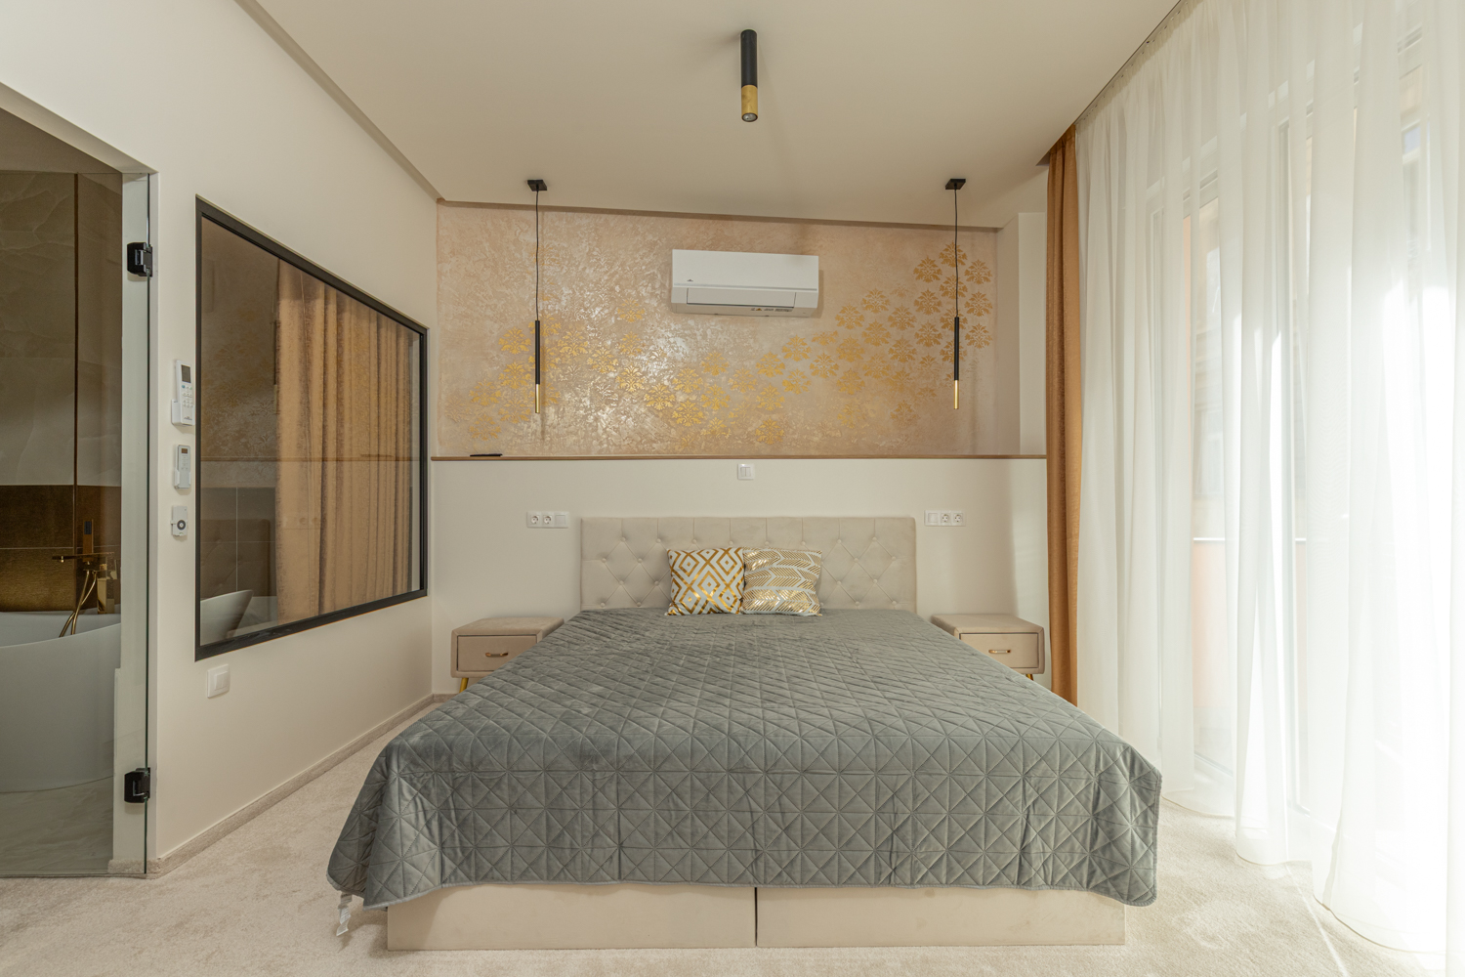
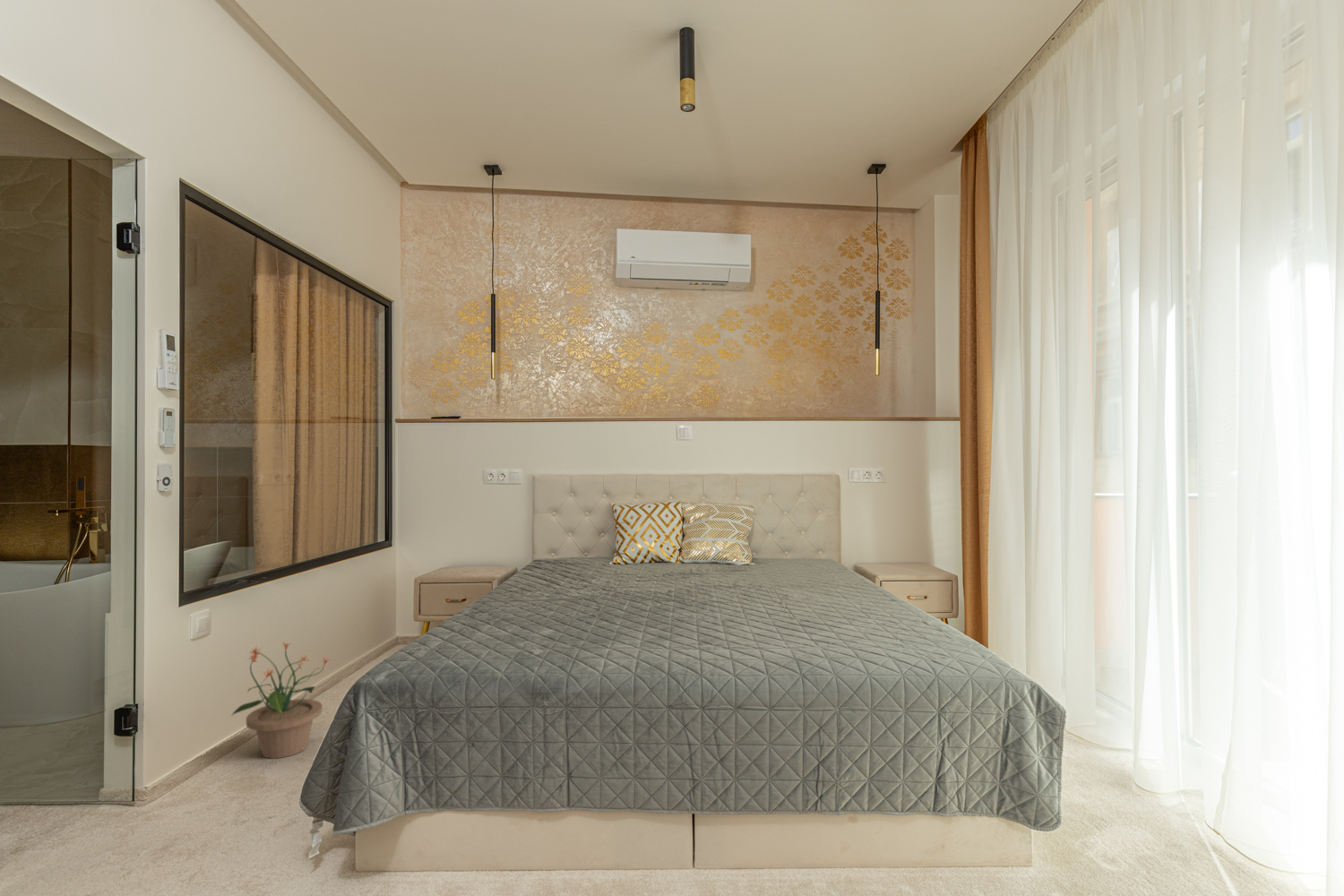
+ potted plant (279, 698)
